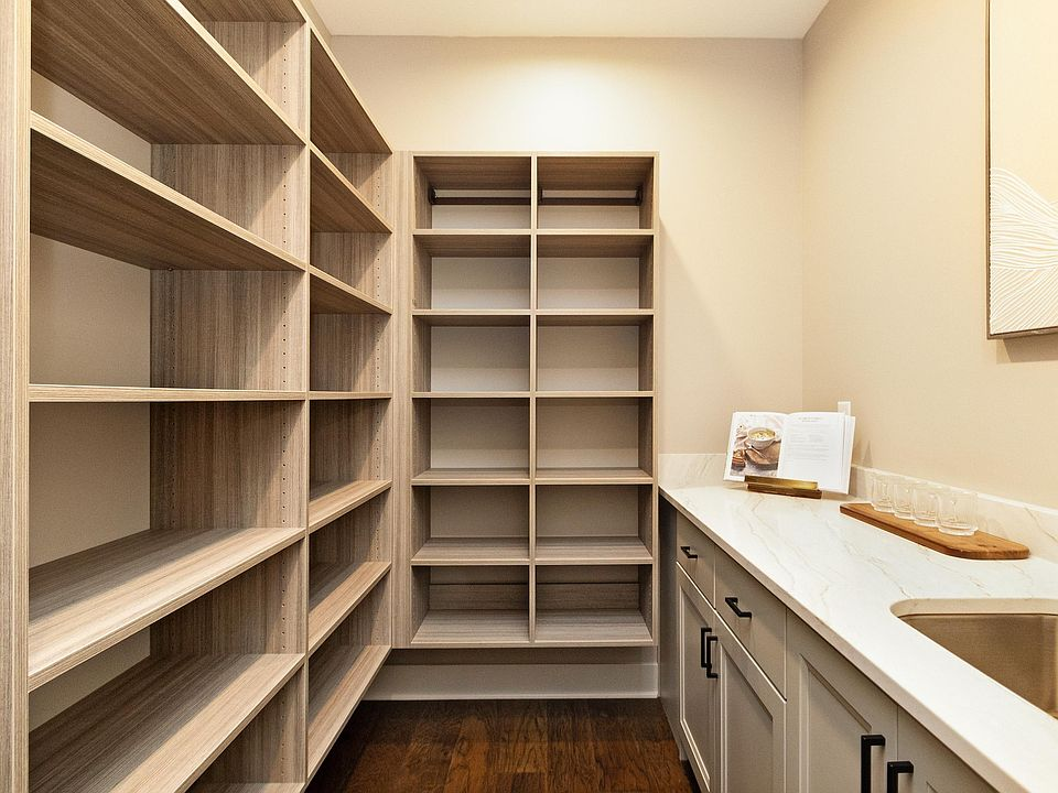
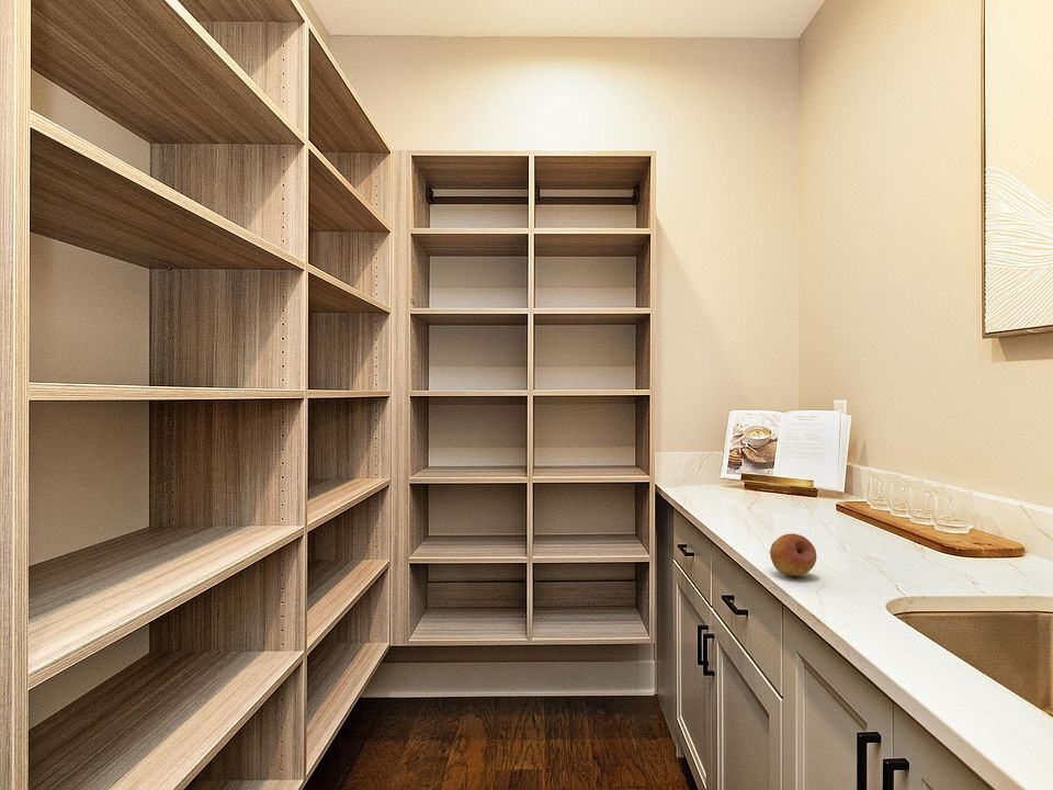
+ fruit (792, 554)
